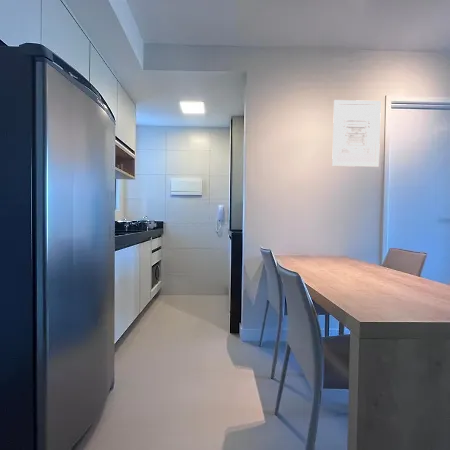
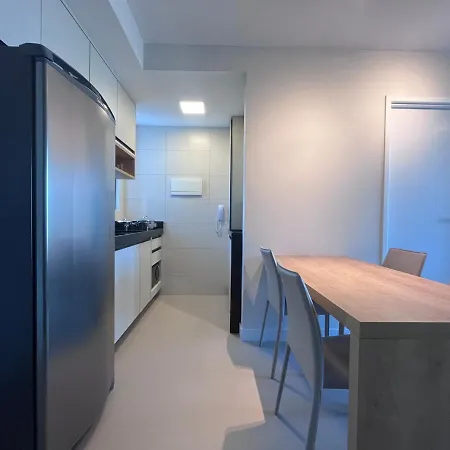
- wall art (356, 133)
